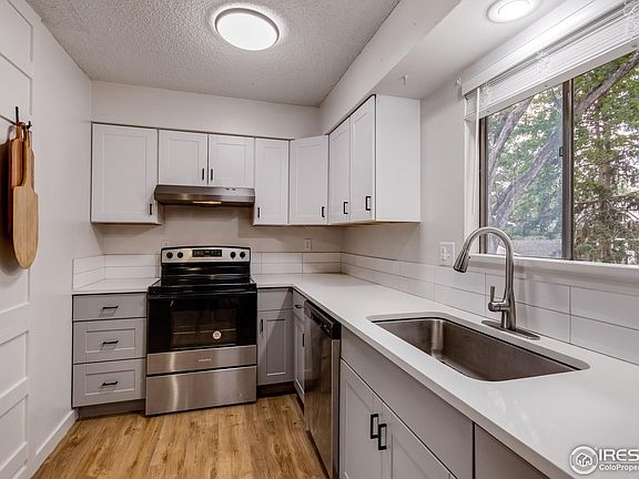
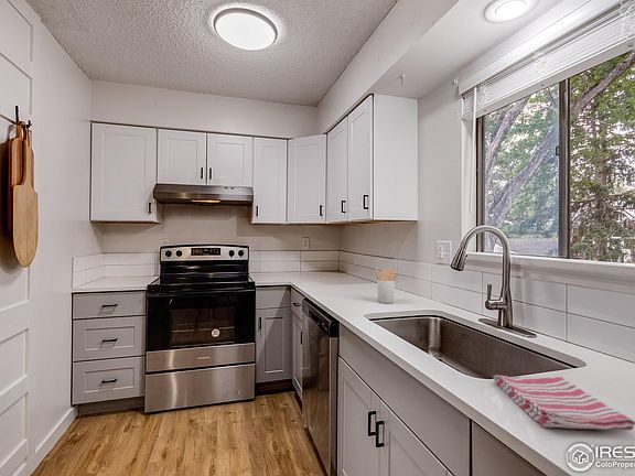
+ dish towel (553, 396)
+ utensil holder (386, 284)
